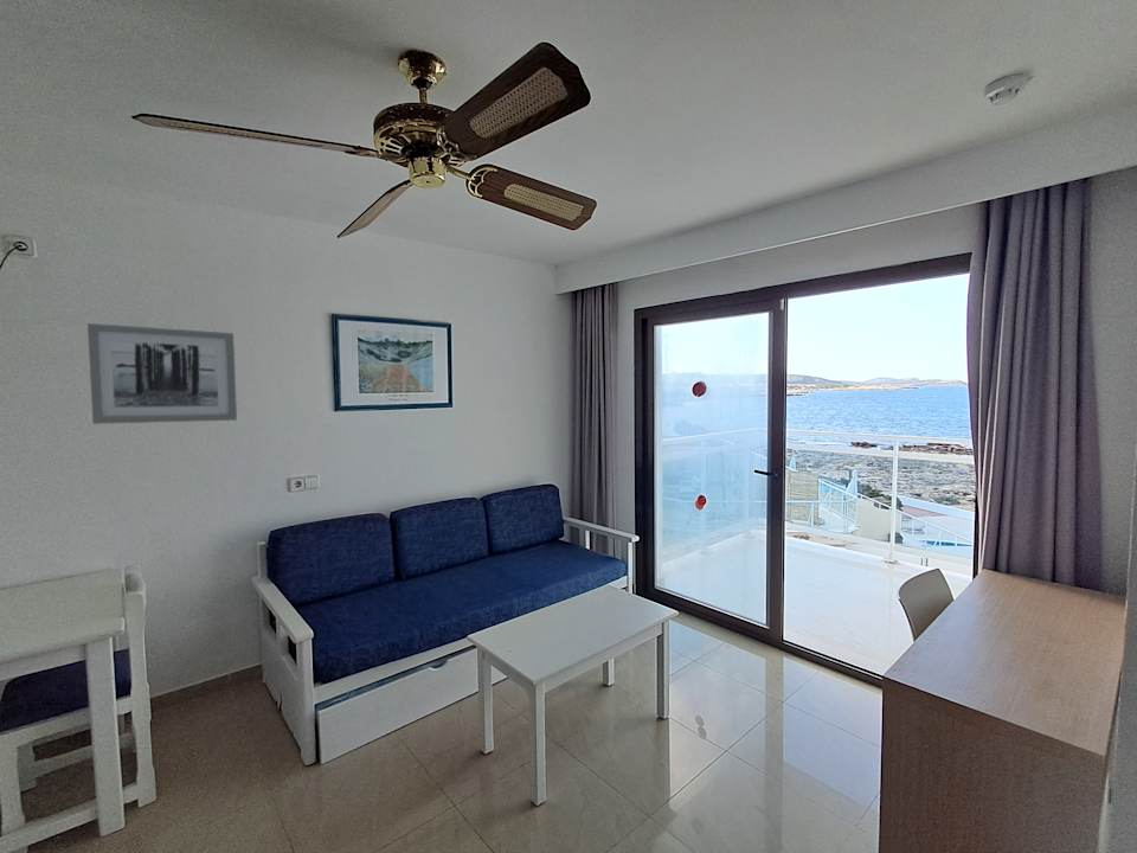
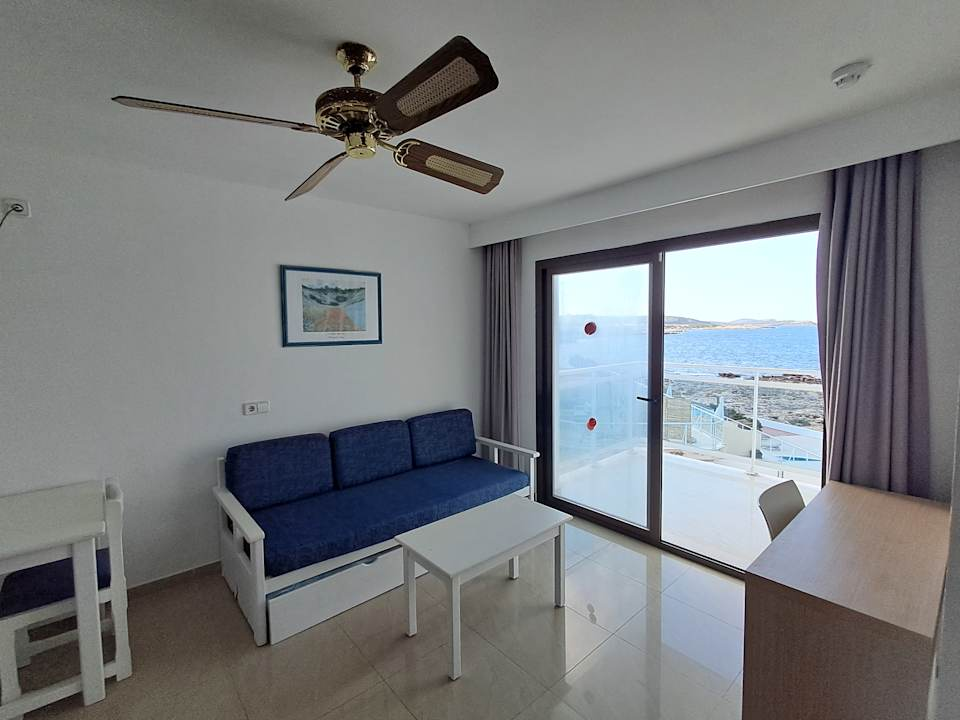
- wall art (167, 374)
